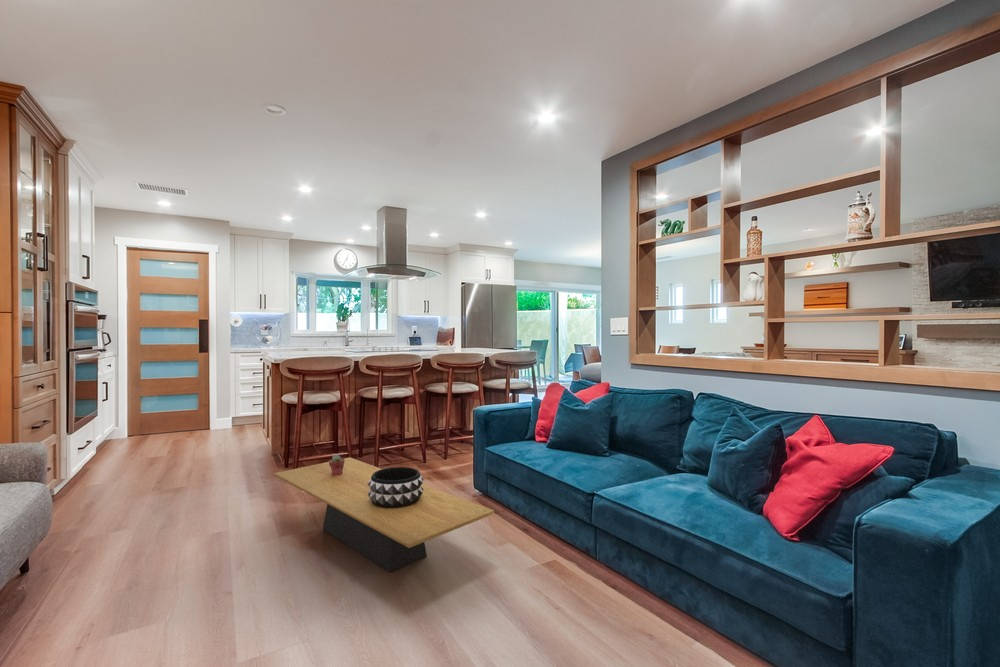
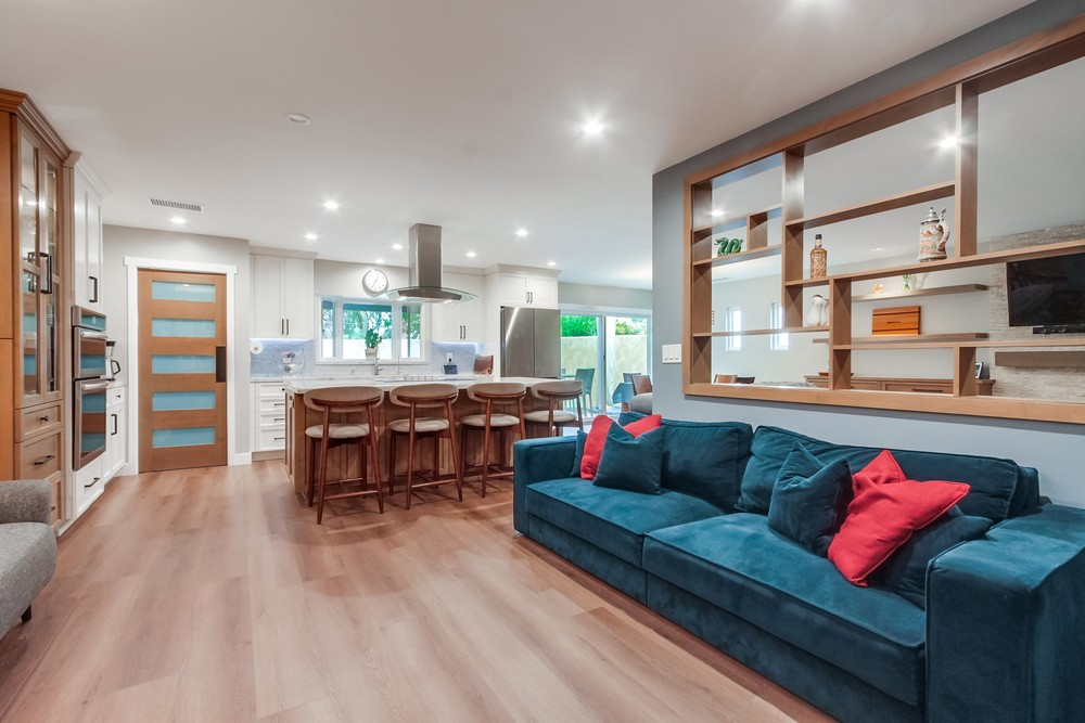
- potted succulent (336, 463)
- coffee table (371, 515)
- decorative bowl (396, 486)
